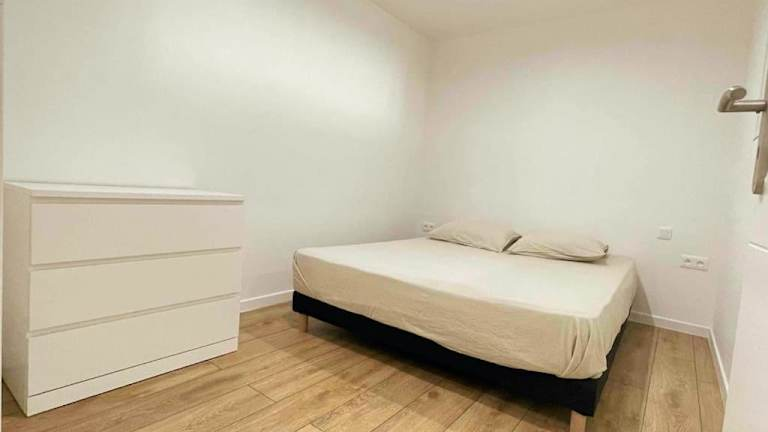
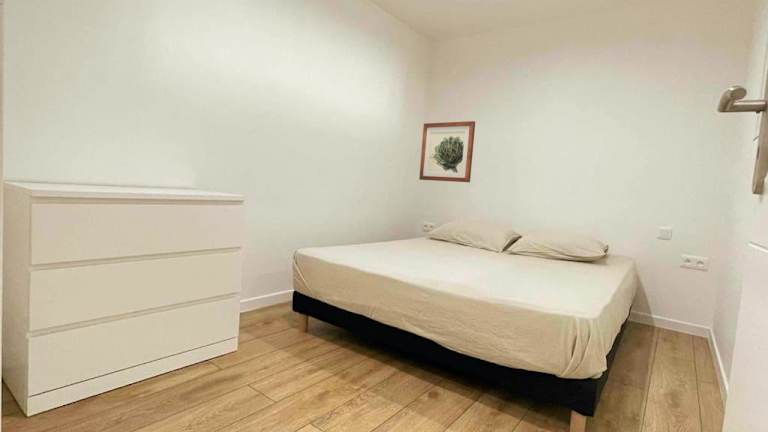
+ wall art (446, 151)
